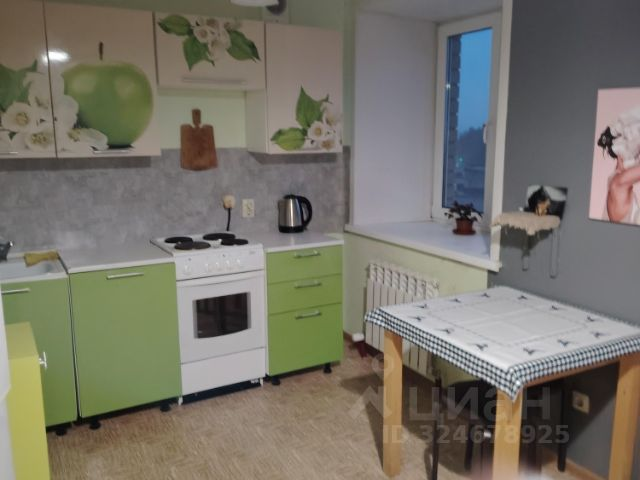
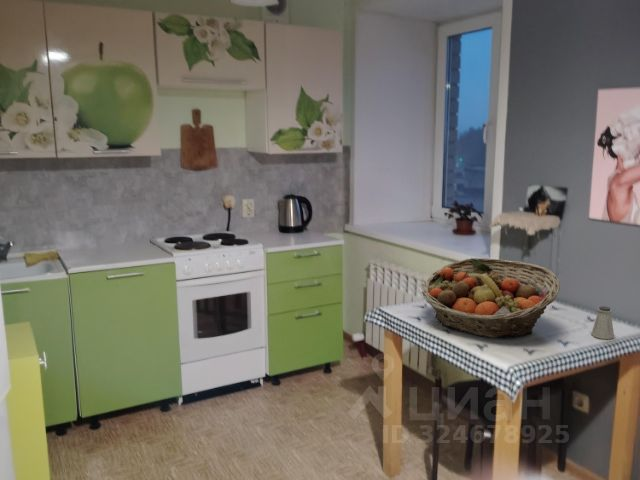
+ saltshaker (603, 321)
+ fruit basket (487, 295)
